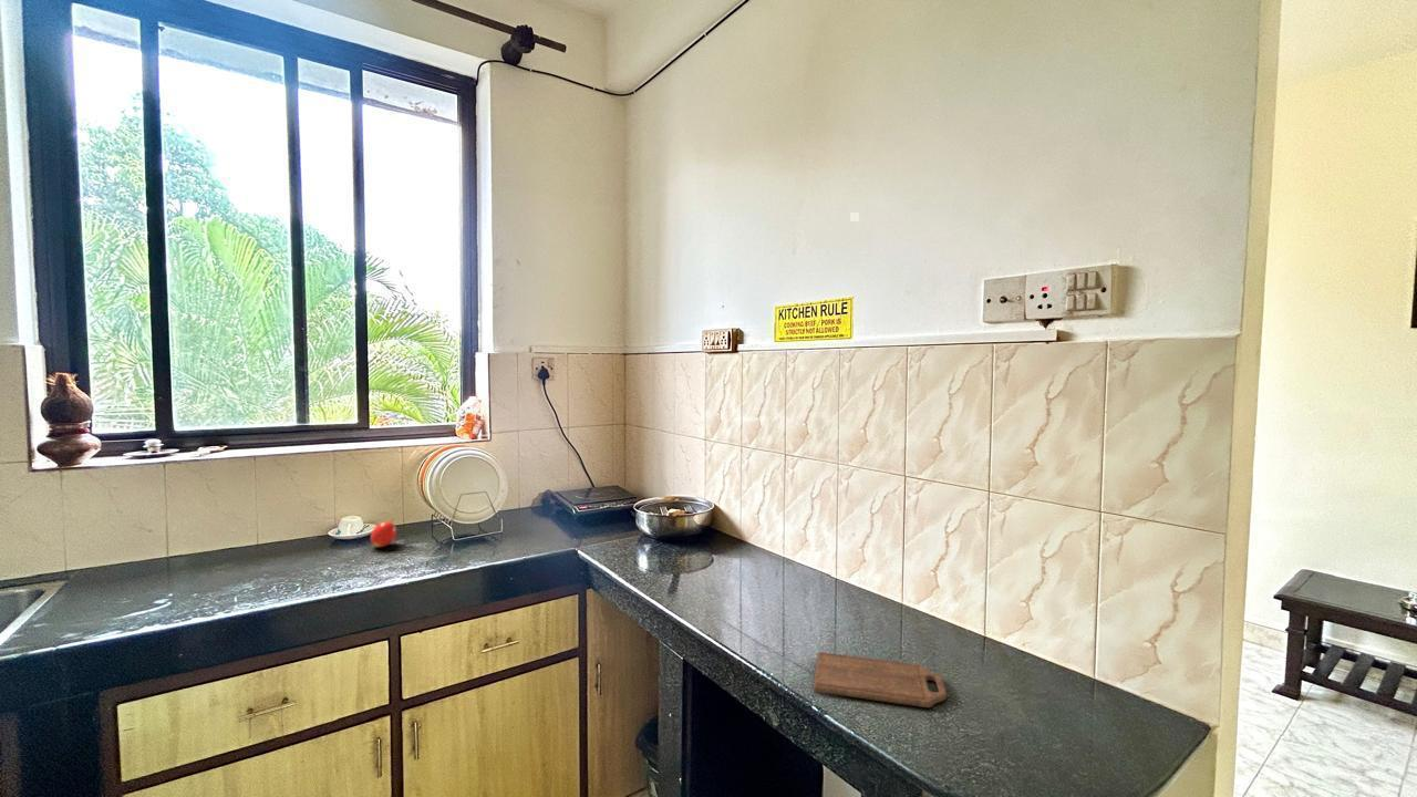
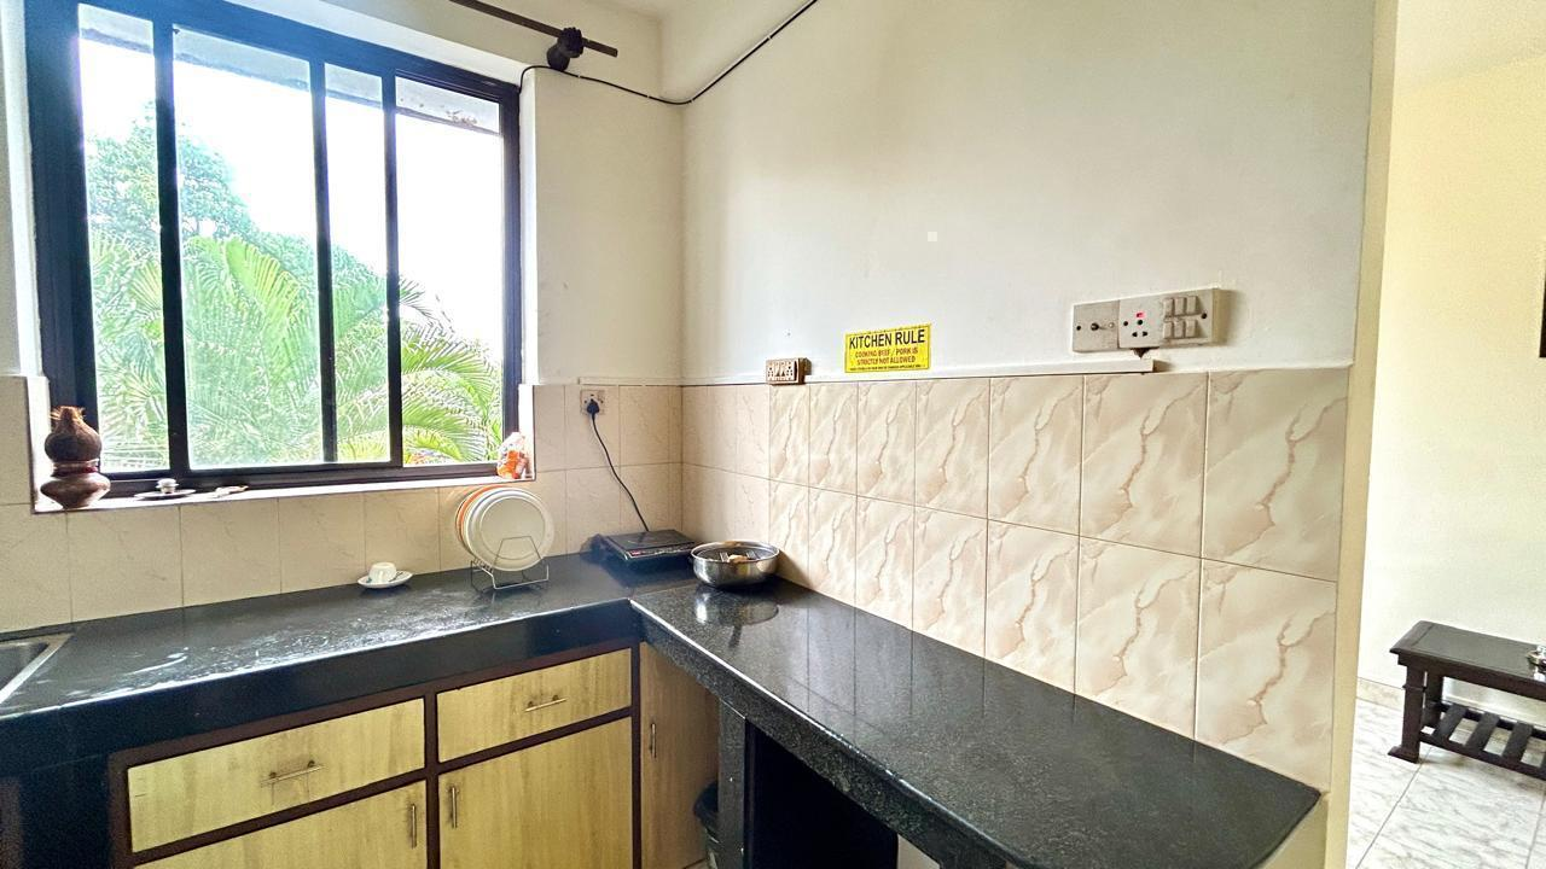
- fruit (384, 532)
- cutting board (878, 679)
